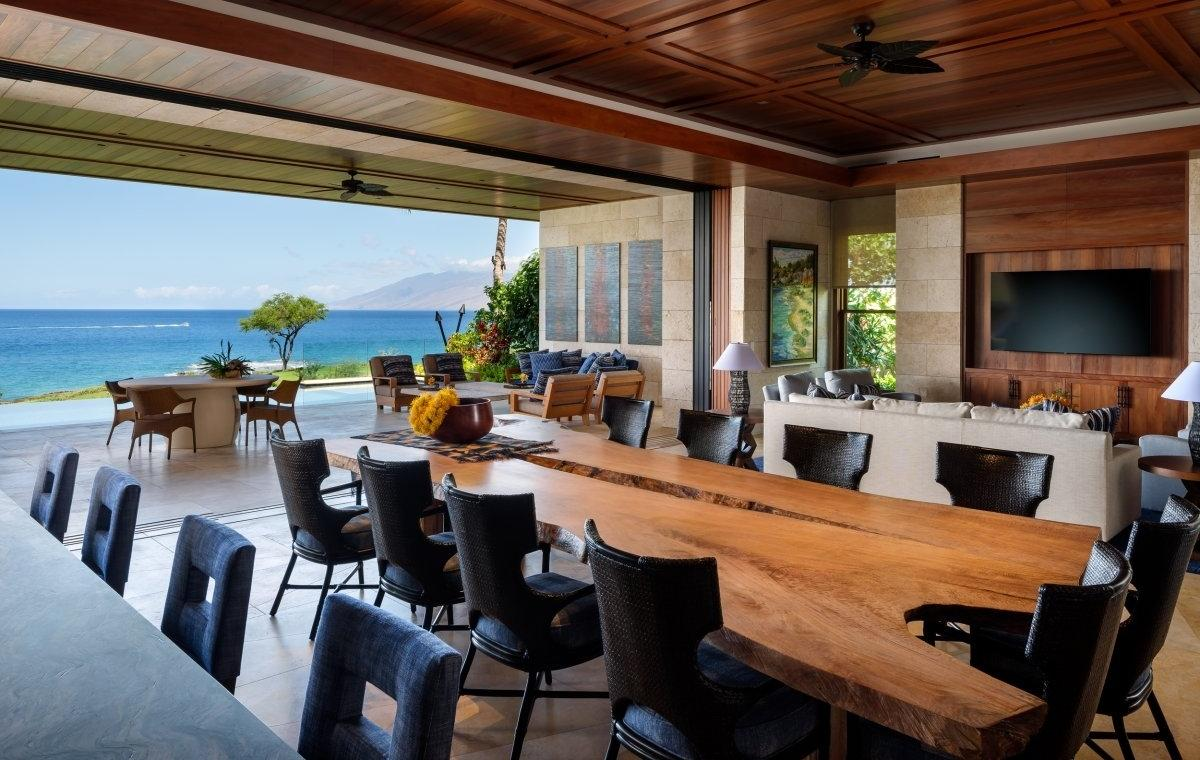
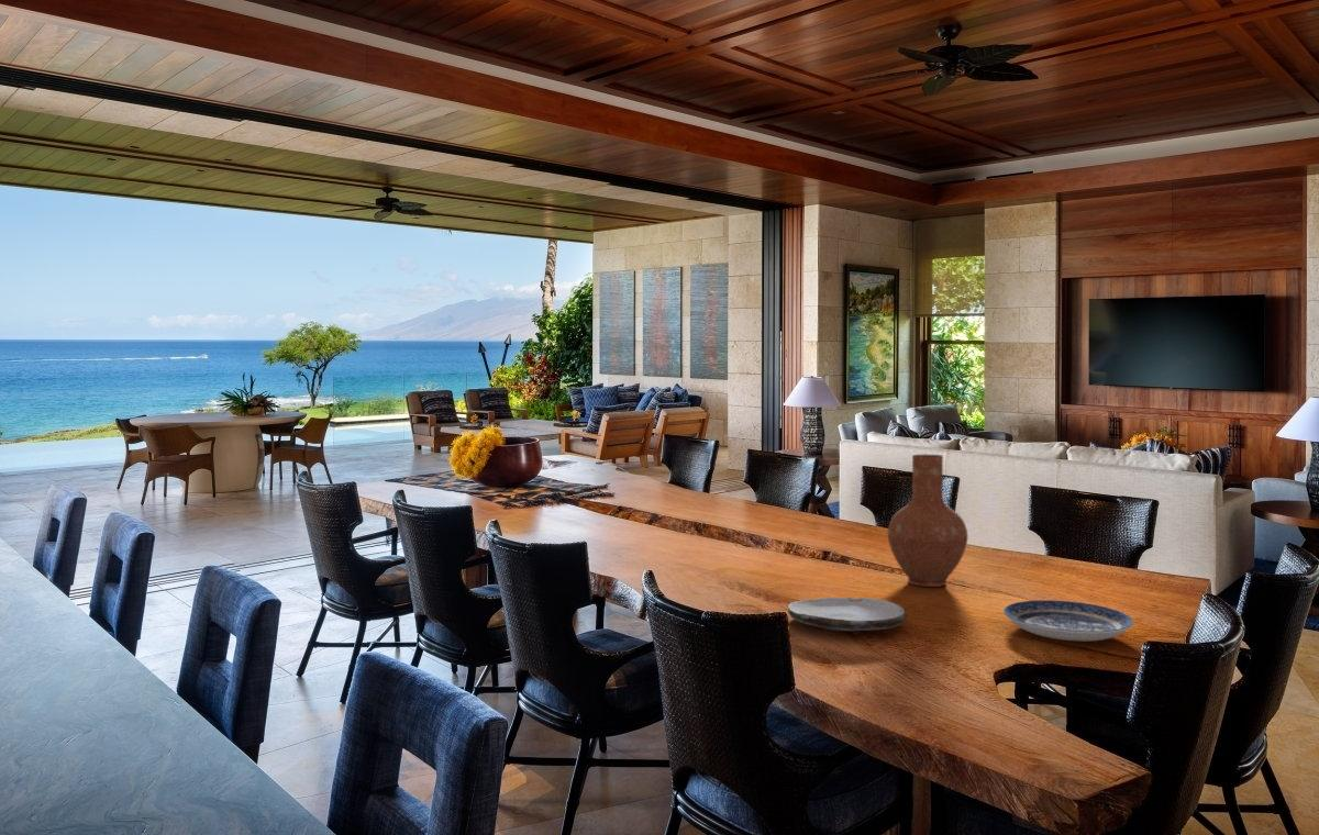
+ plate (845, 613)
+ plate (1066, 623)
+ vase (927, 519)
